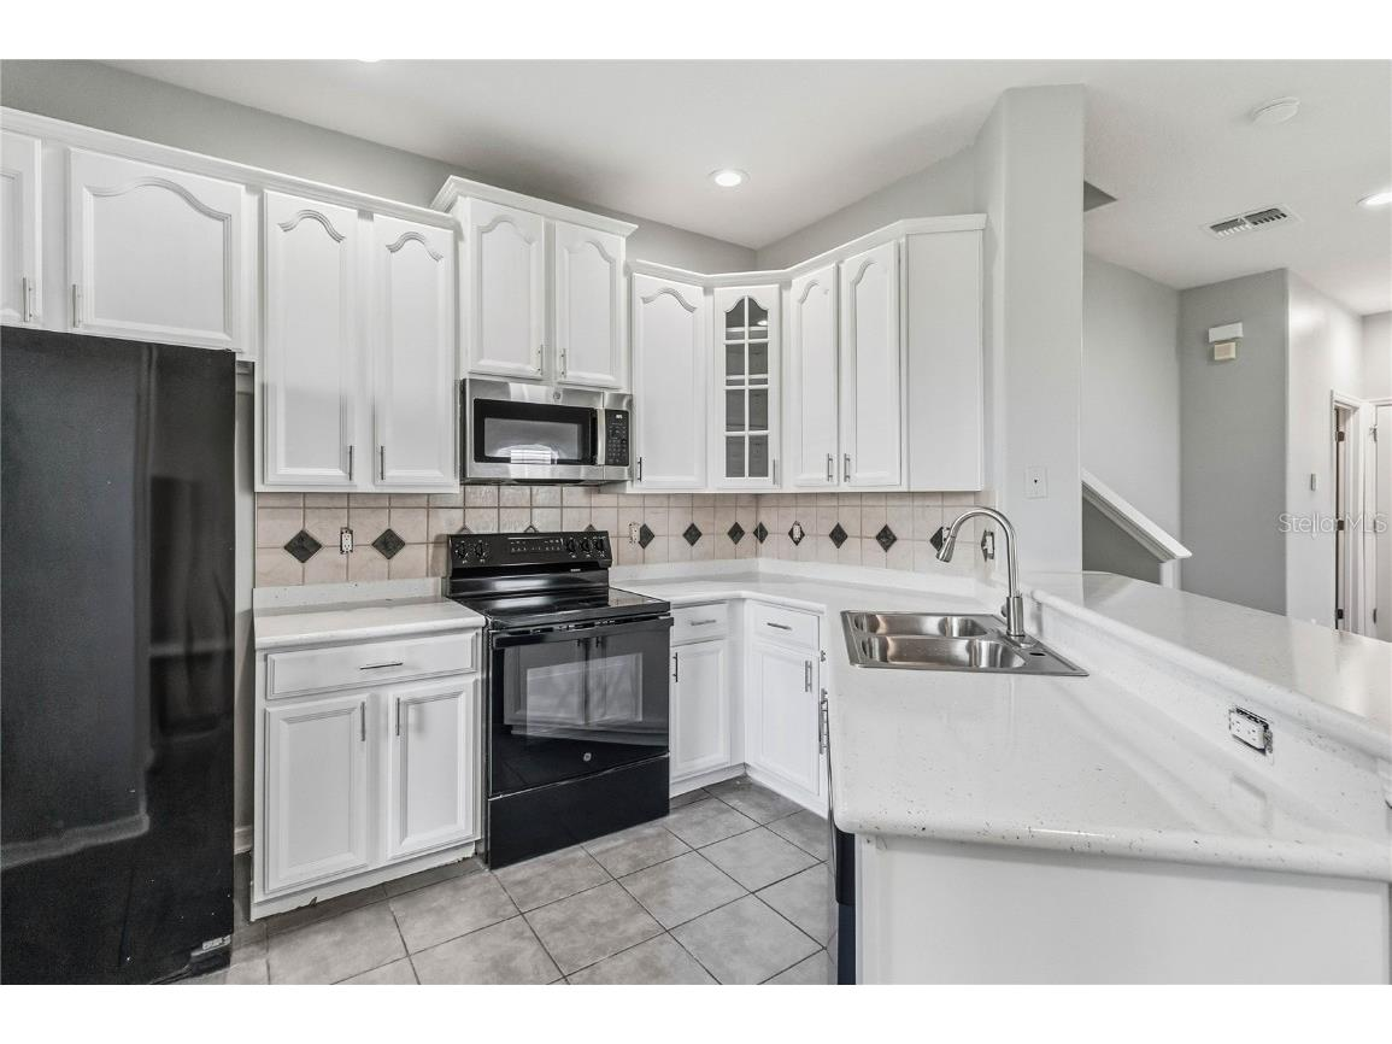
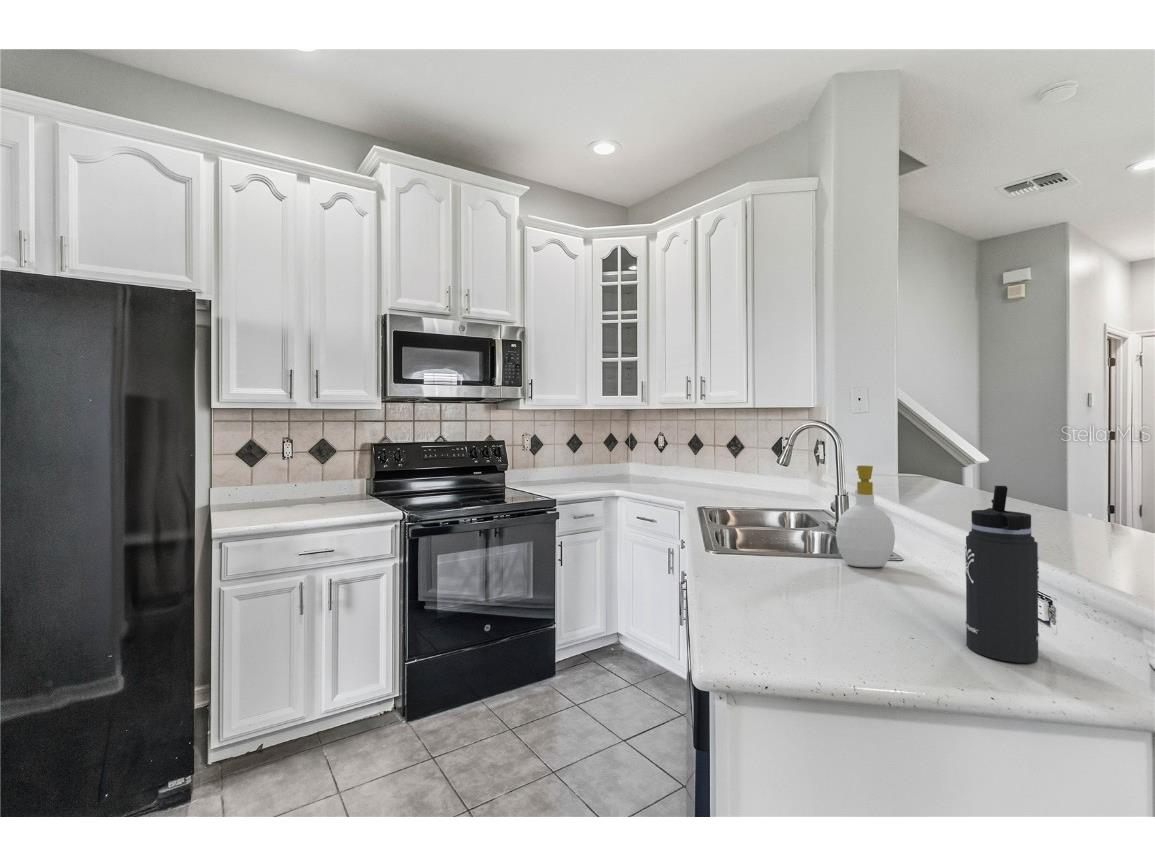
+ soap bottle (864, 515)
+ thermos bottle (1003, 569)
